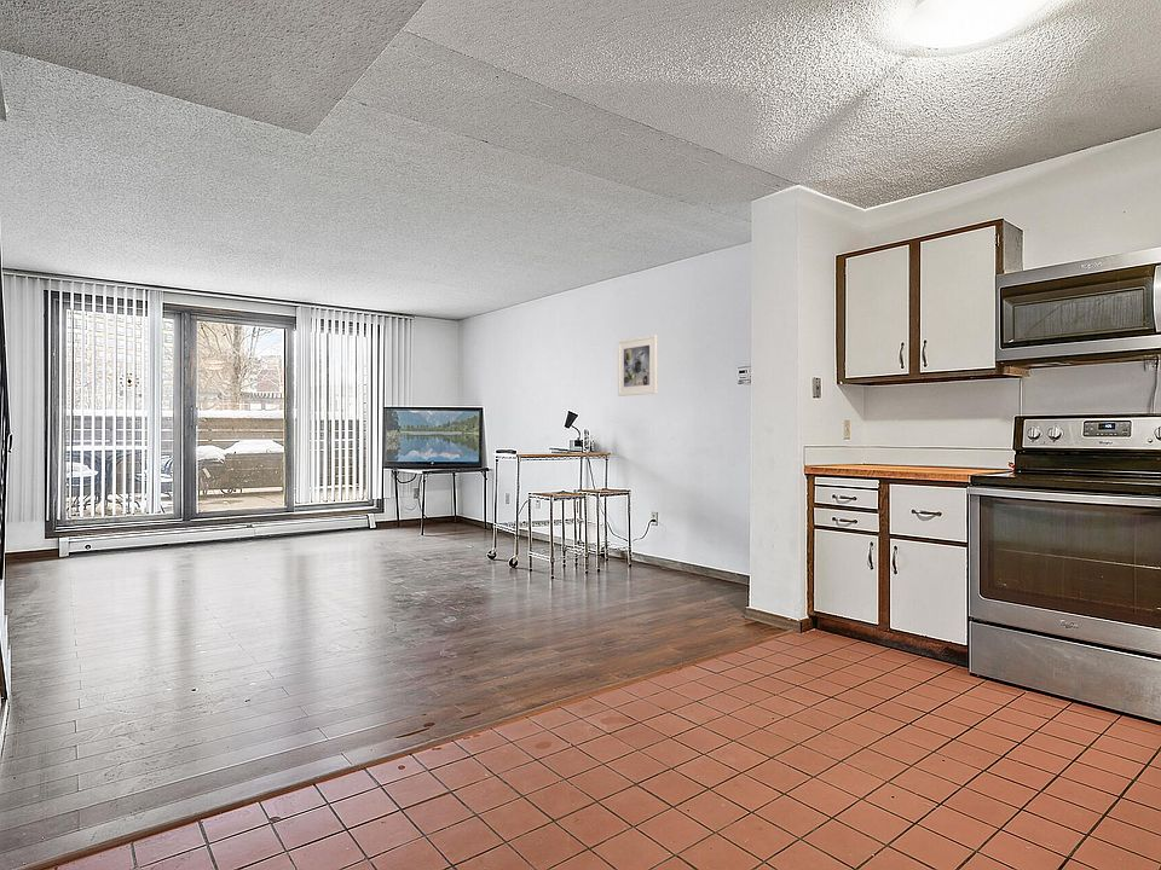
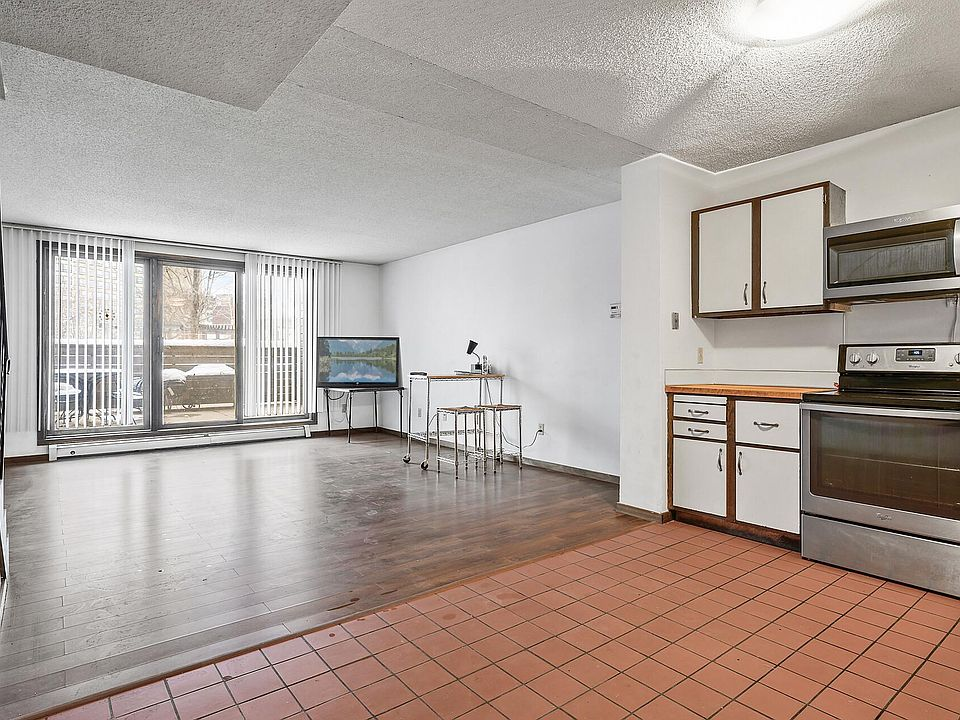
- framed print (636, 366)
